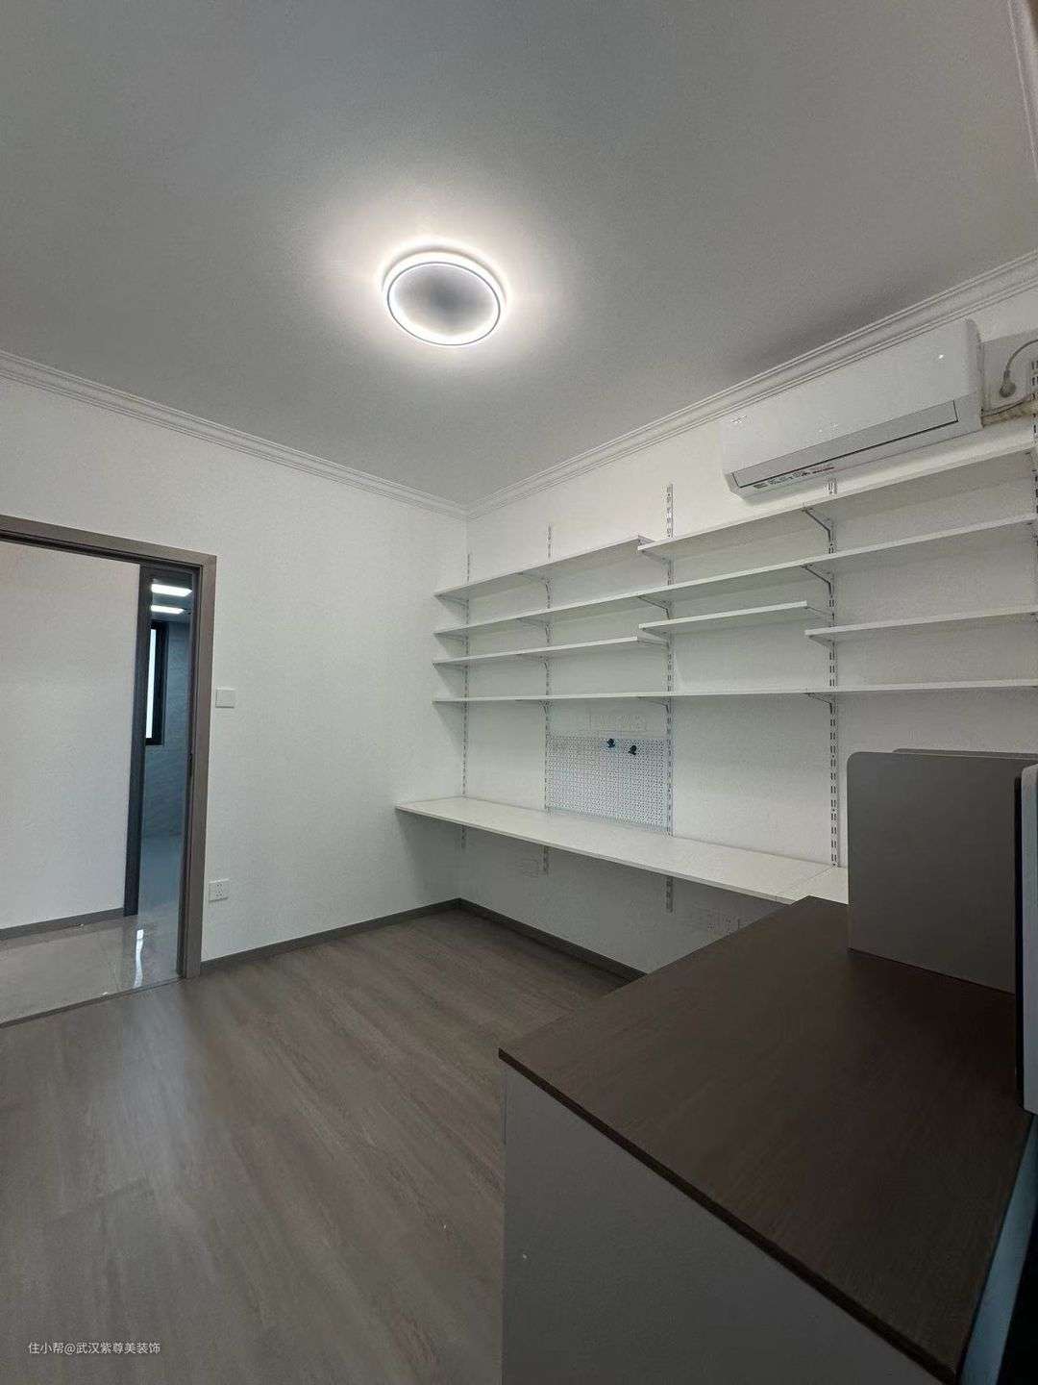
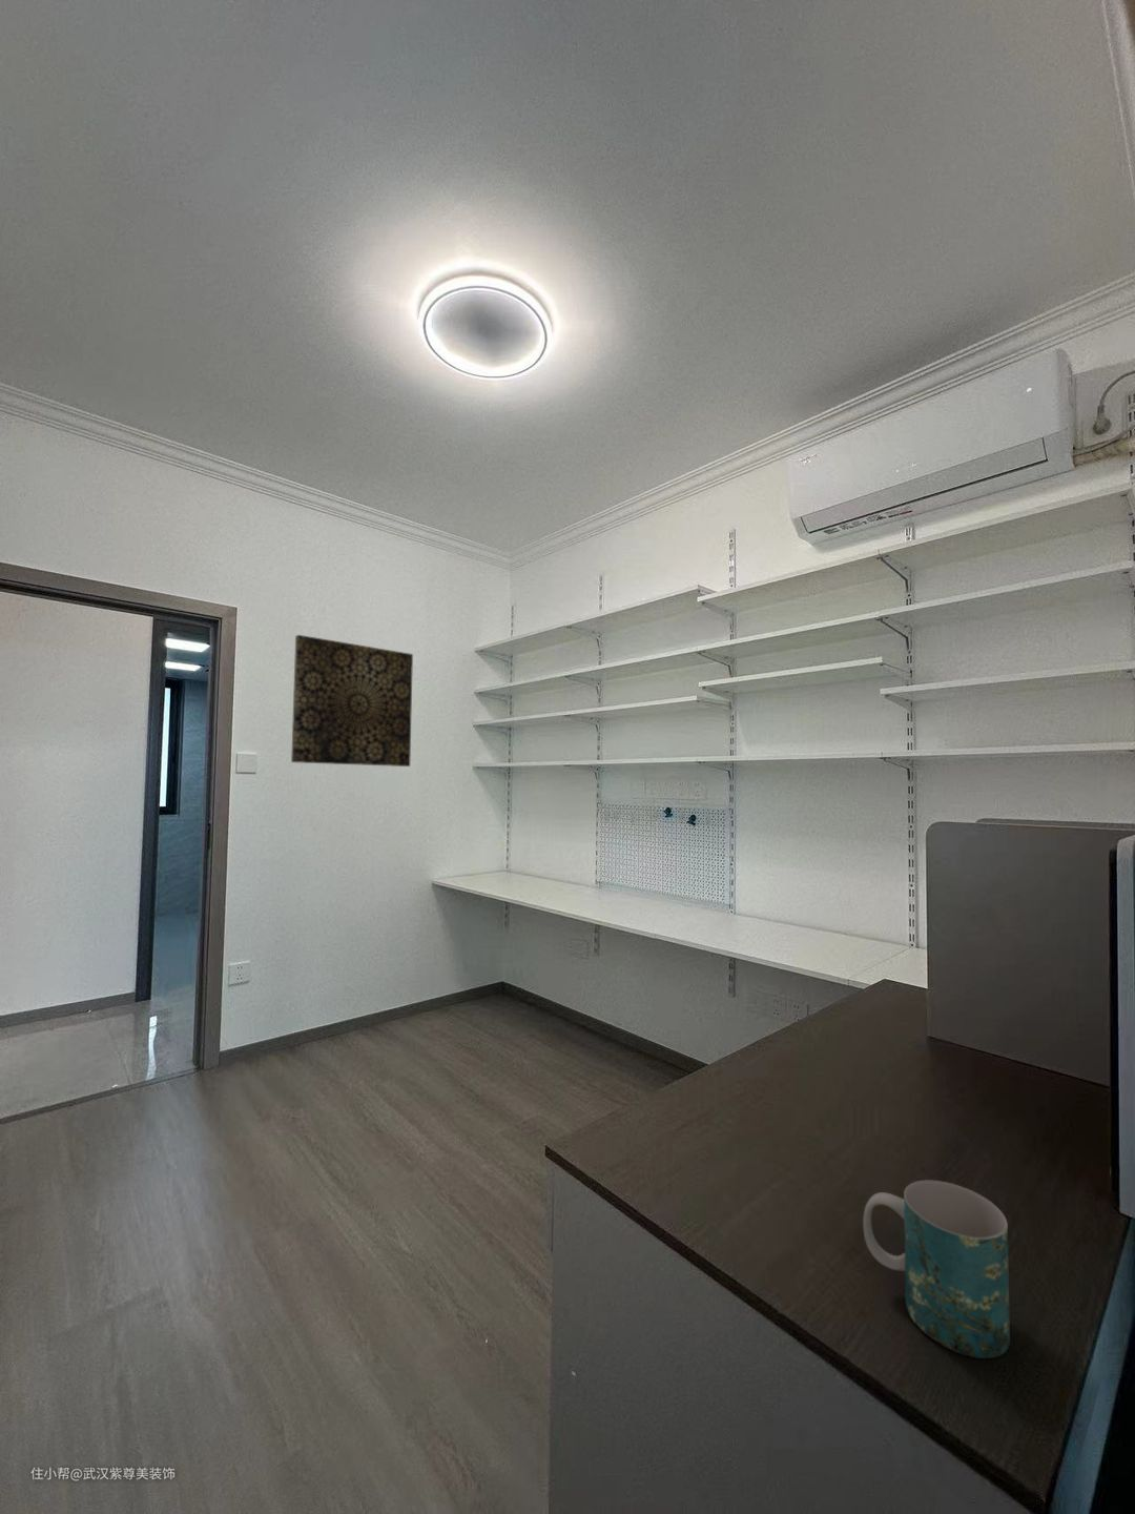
+ wall art (355, 705)
+ mug (931, 1252)
